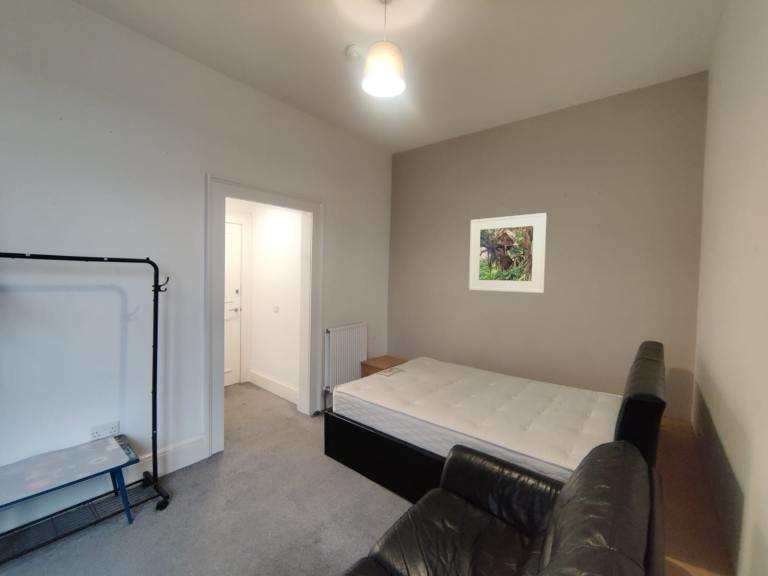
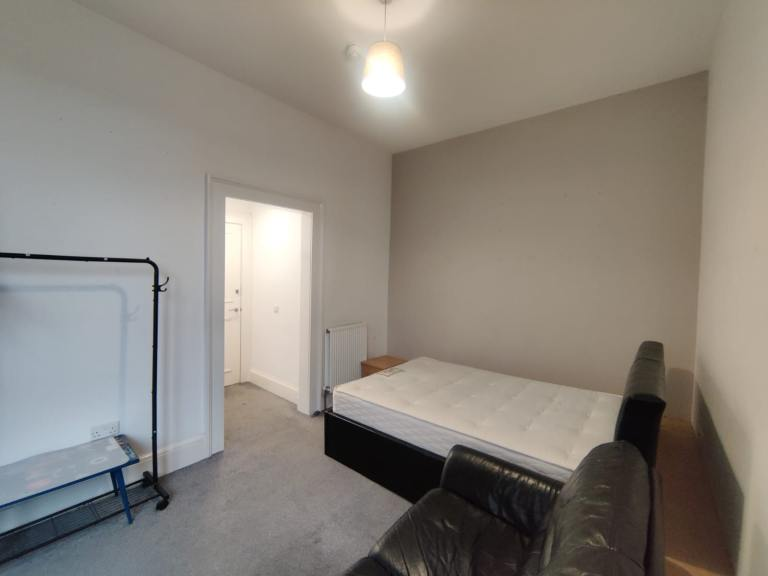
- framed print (505, 254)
